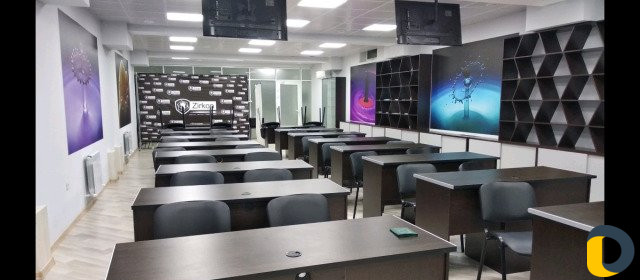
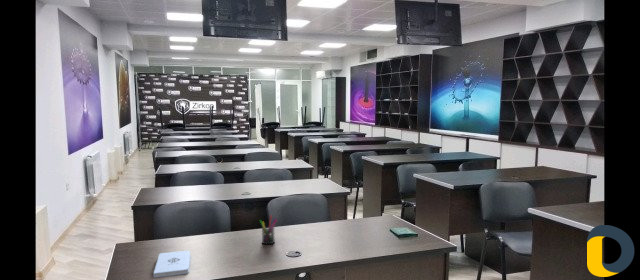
+ notepad (173, 262)
+ pen holder (267, 228)
